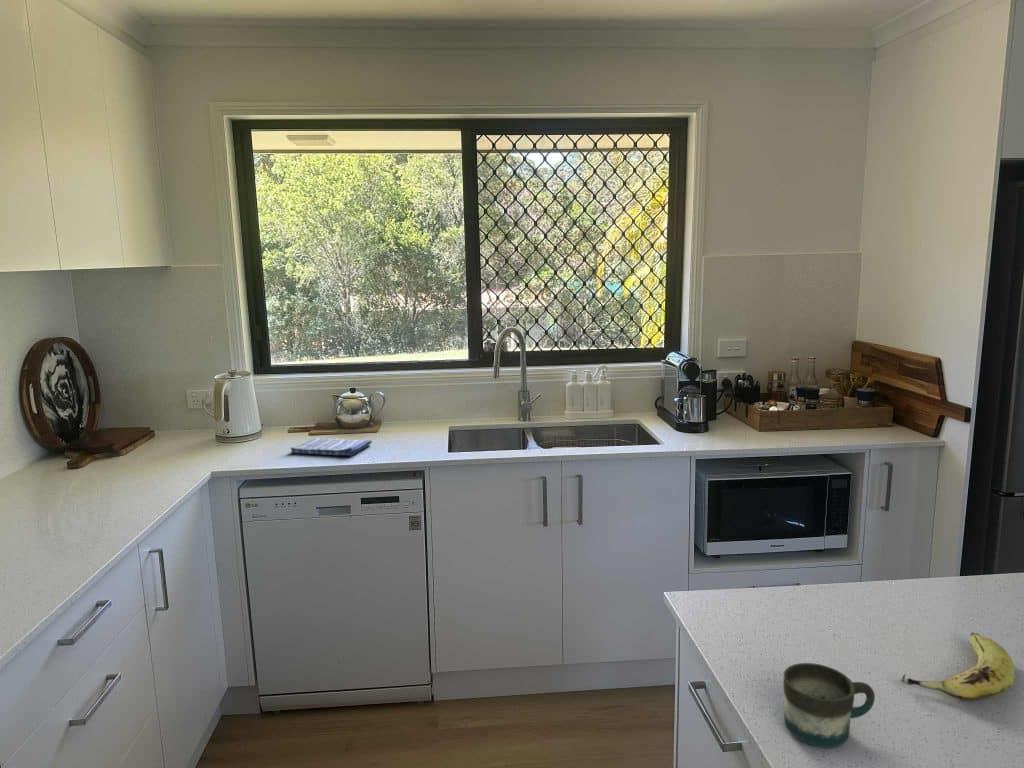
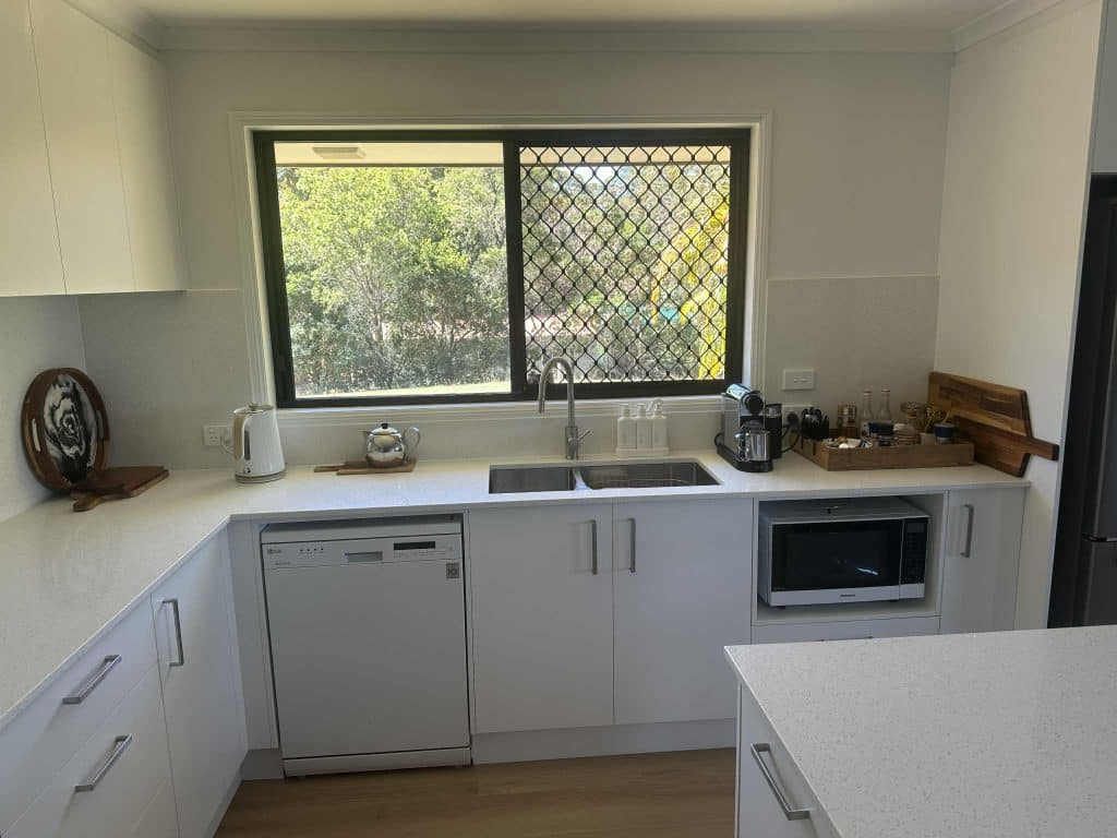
- fruit (970, 668)
- mug (821, 703)
- dish towel (332, 445)
